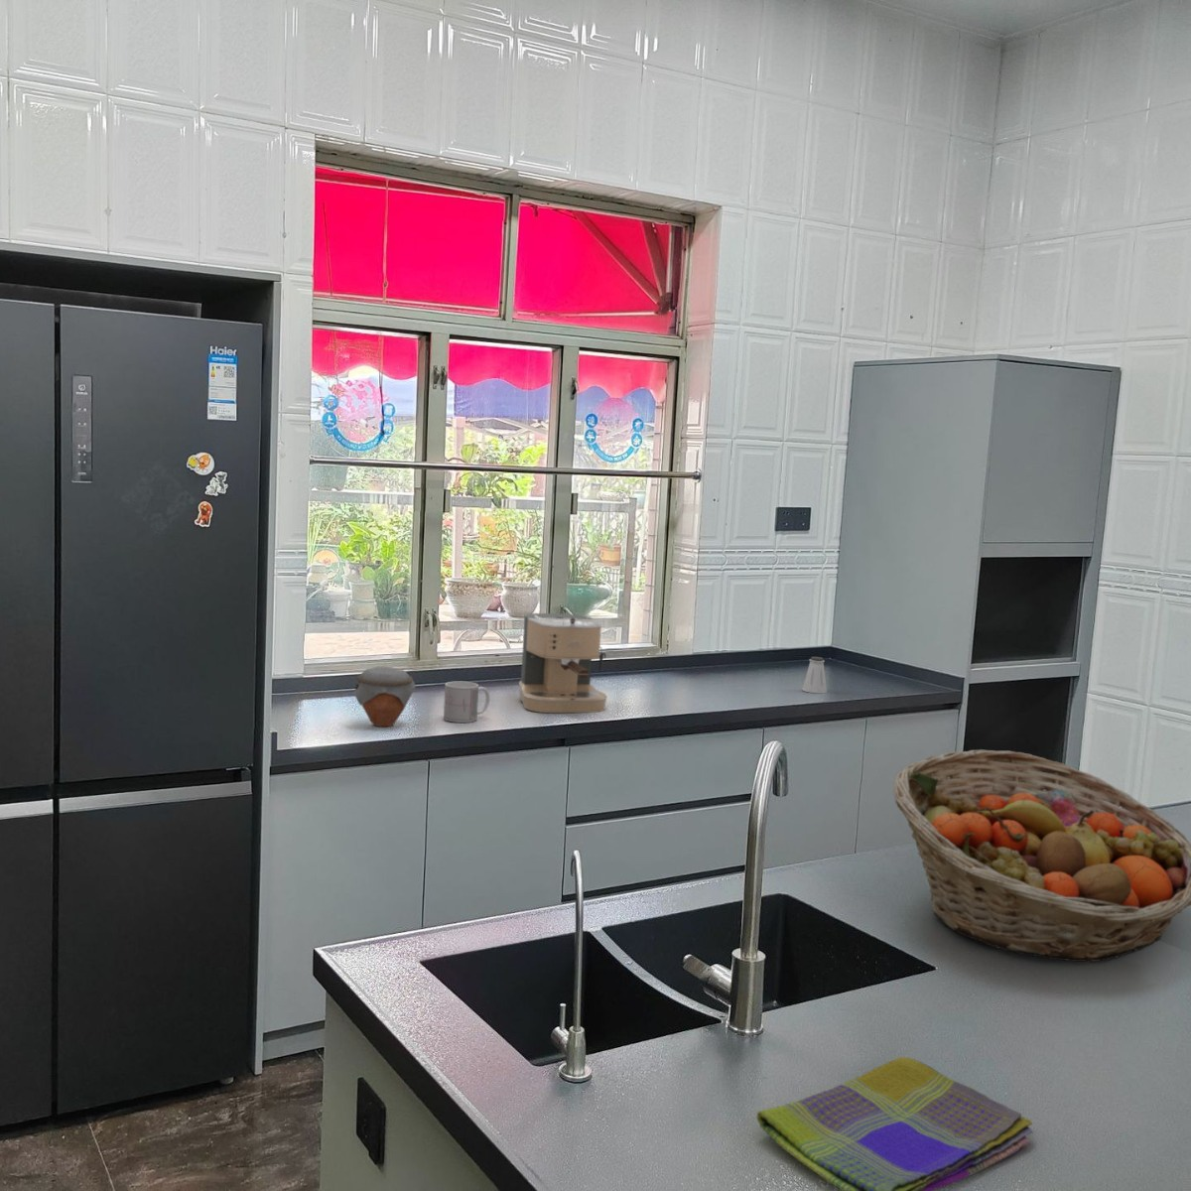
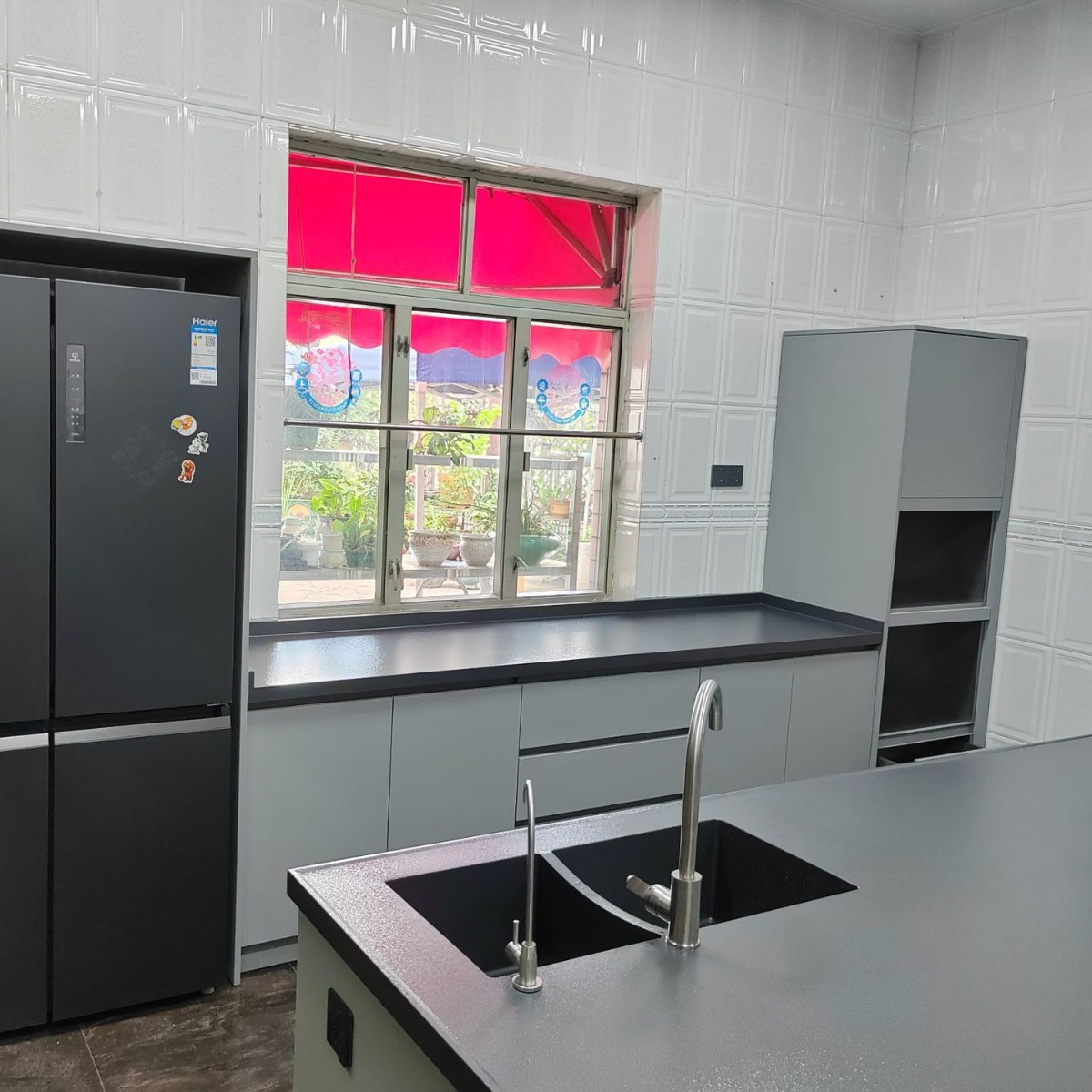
- coffee maker (565, 660)
- jar (384, 697)
- mug (468, 700)
- saltshaker (815, 674)
- fruit basket (1043, 849)
- dish towel (894, 1123)
